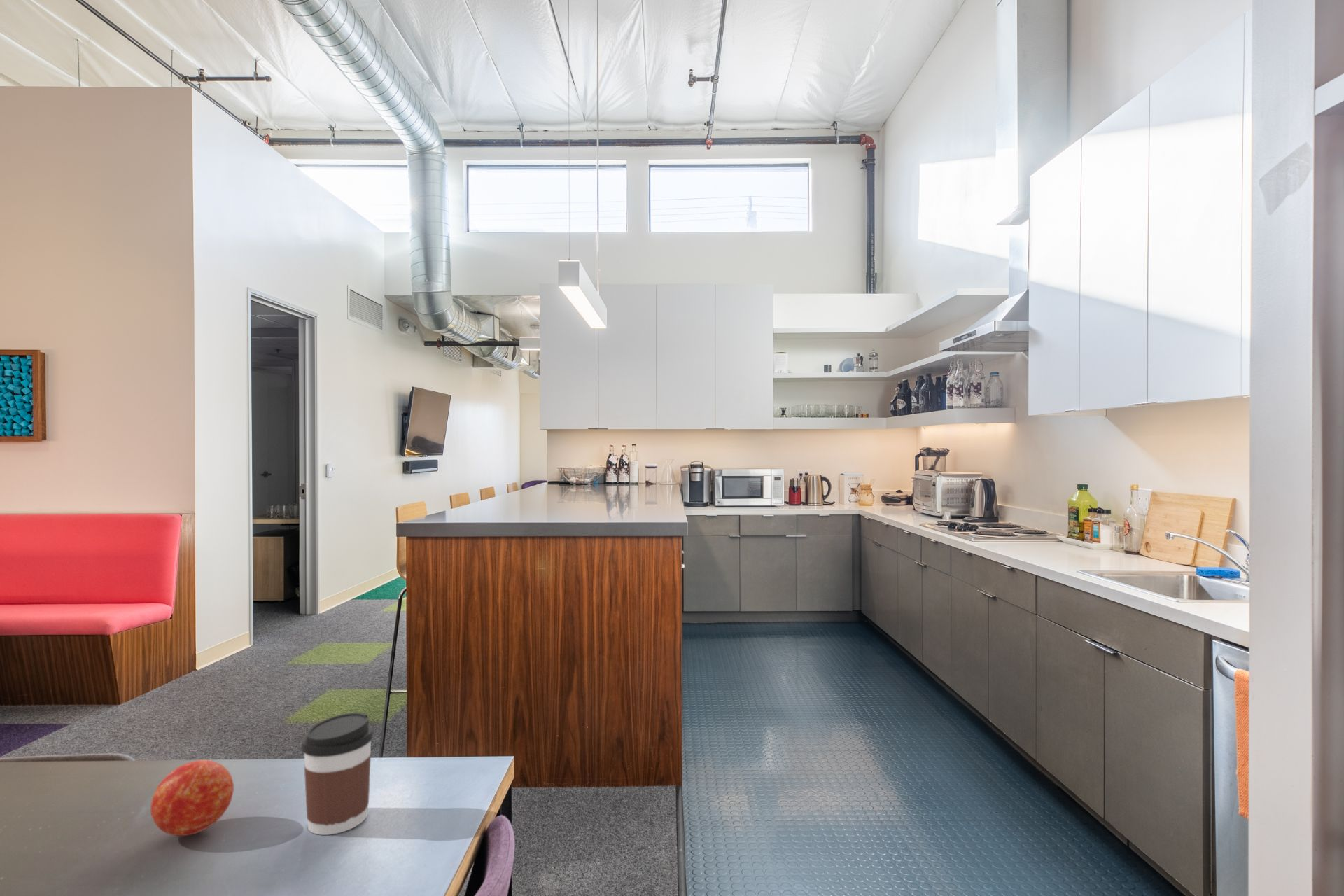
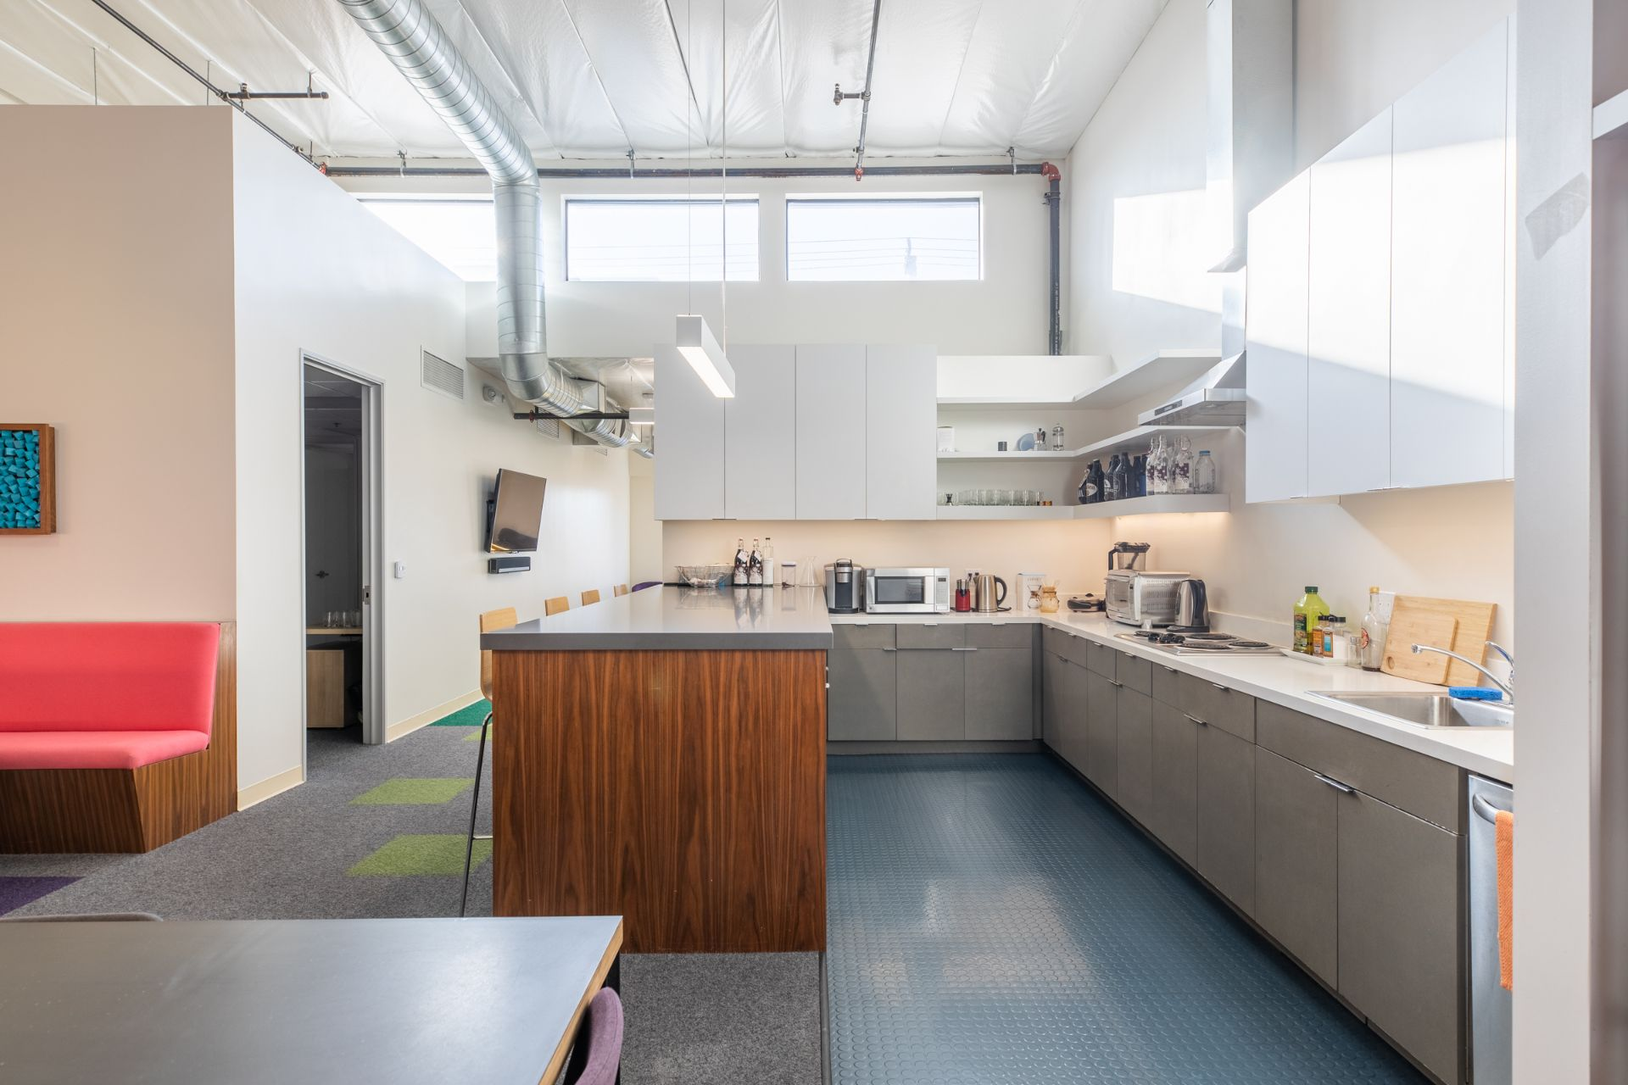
- coffee cup (338, 771)
- apple (193, 797)
